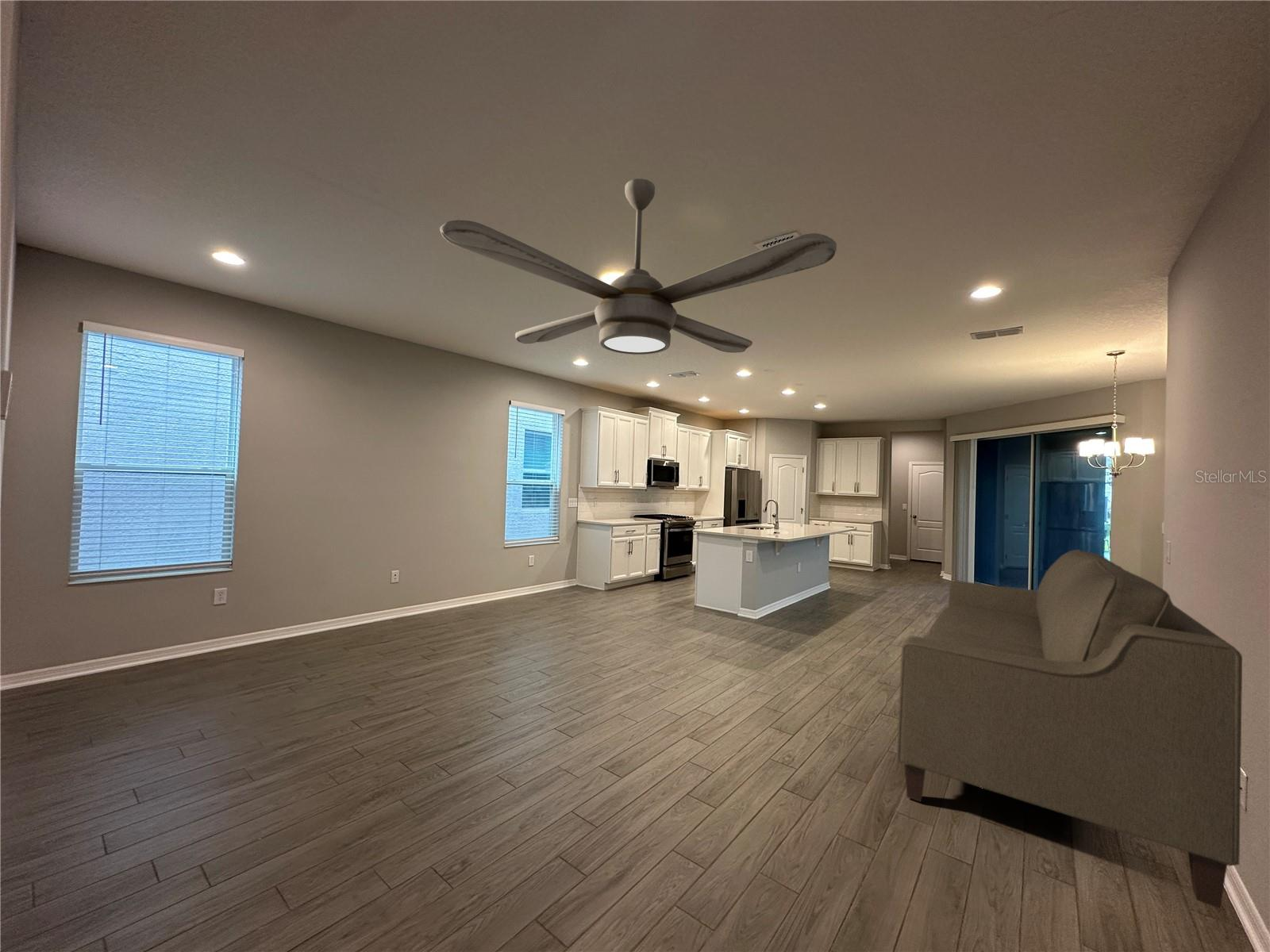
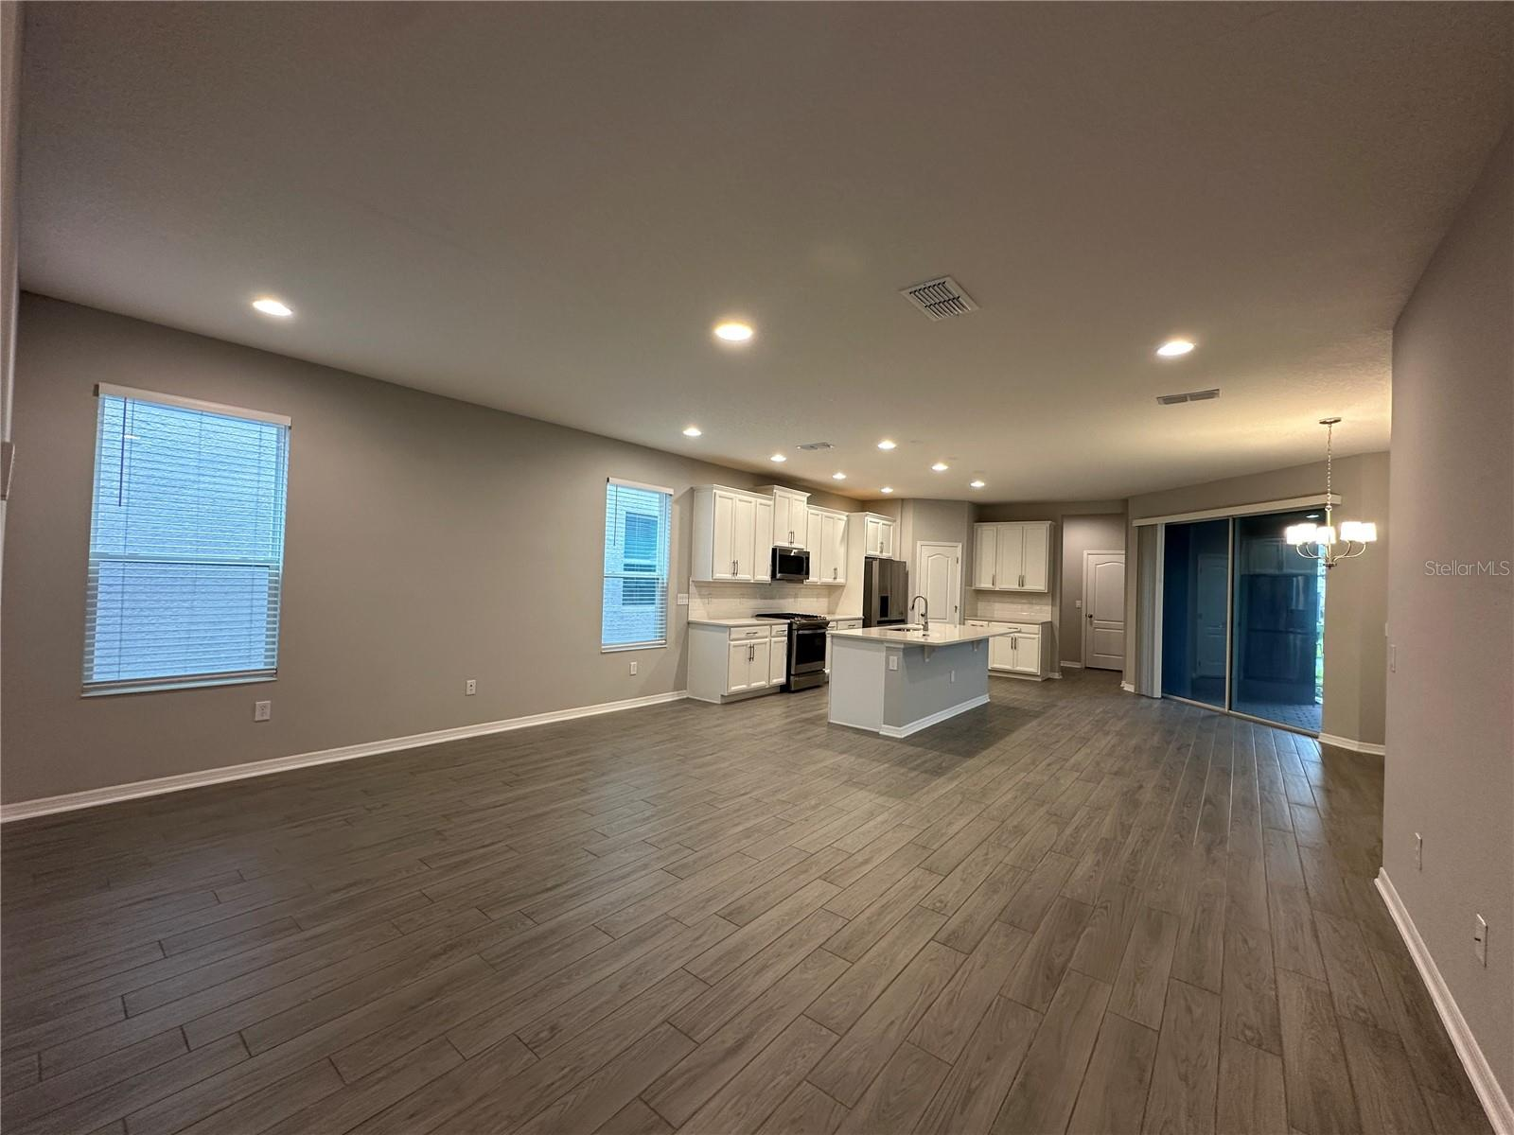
- ceiling fan (637, 266)
- sofa (1033, 647)
